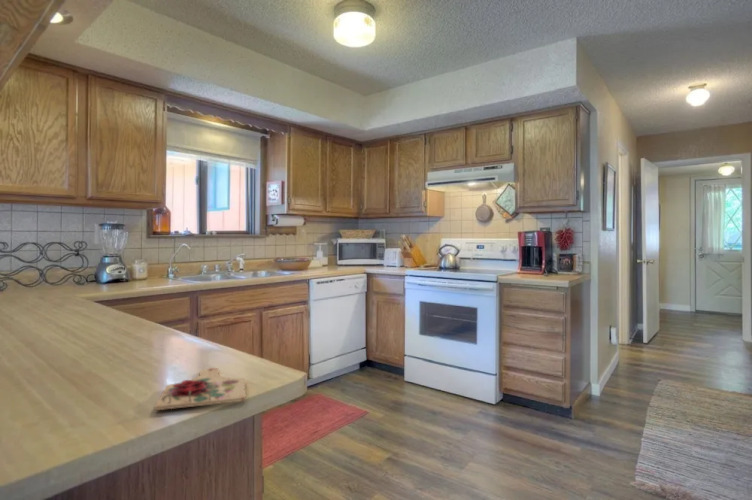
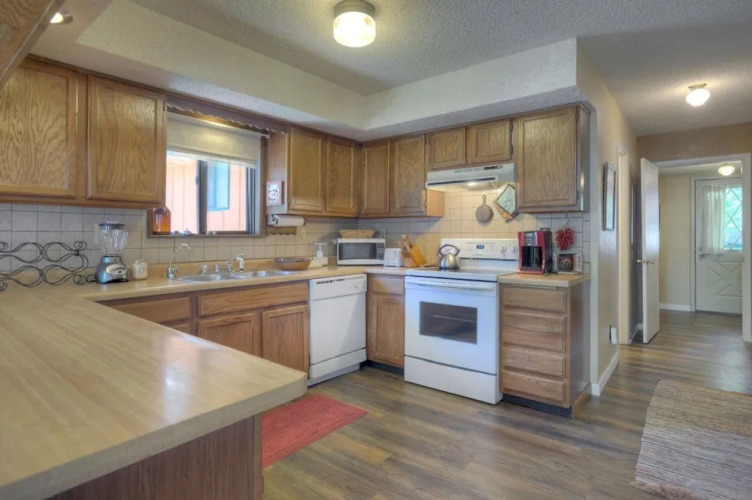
- cutting board (206, 380)
